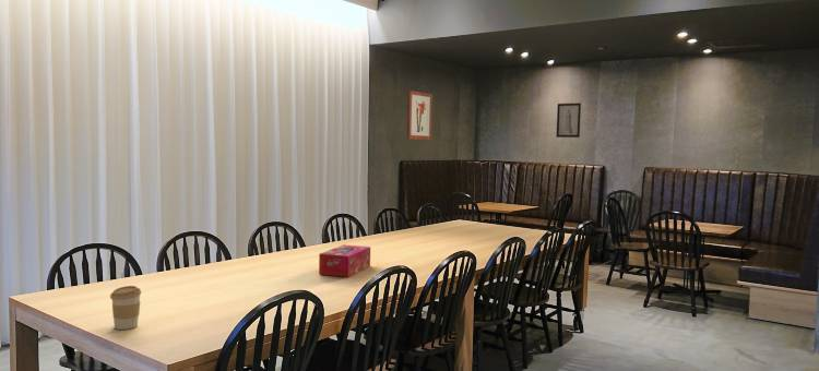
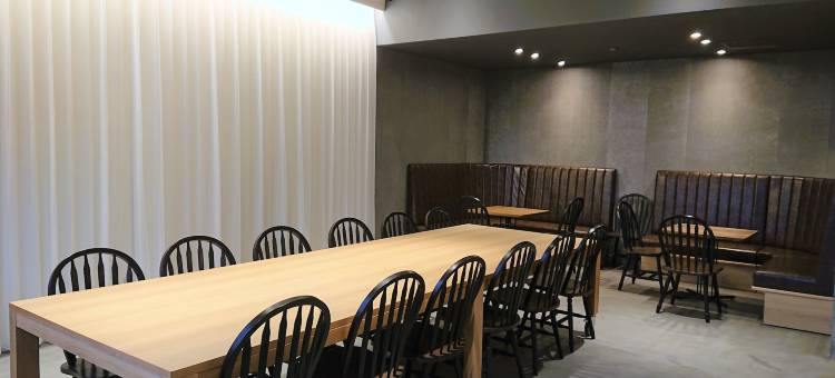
- tissue box (345, 260)
- wall art (419, 116)
- coffee cup (126, 307)
- wall art (568, 120)
